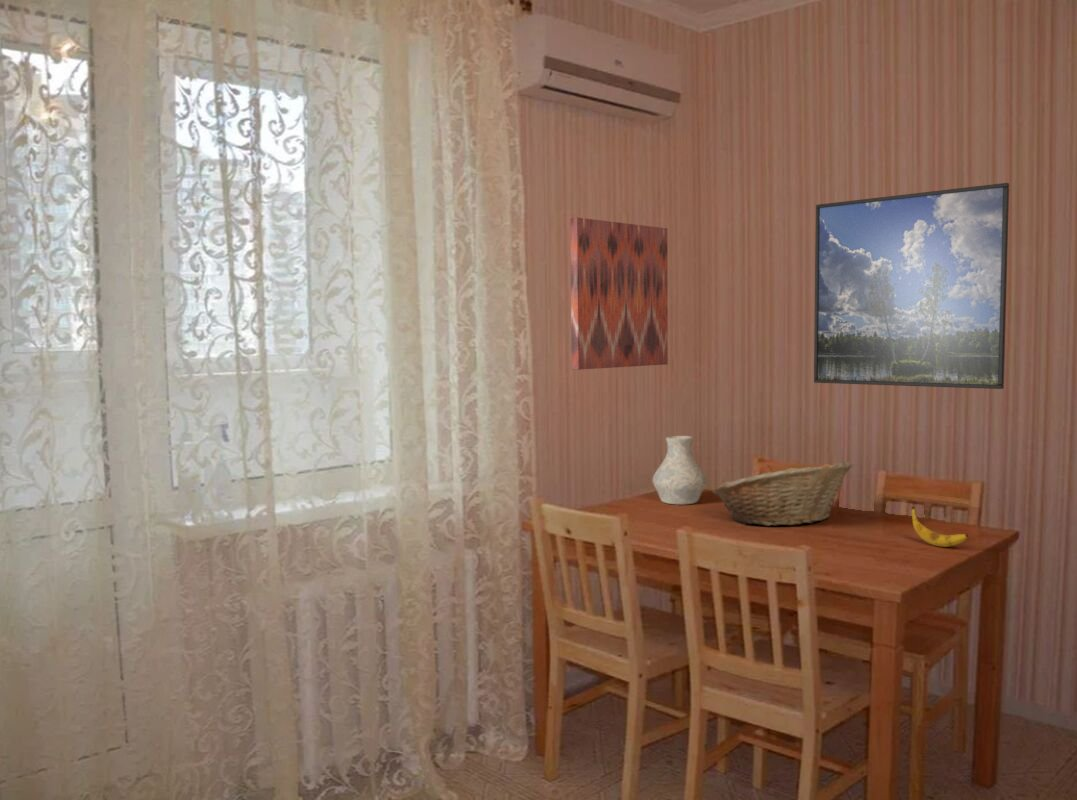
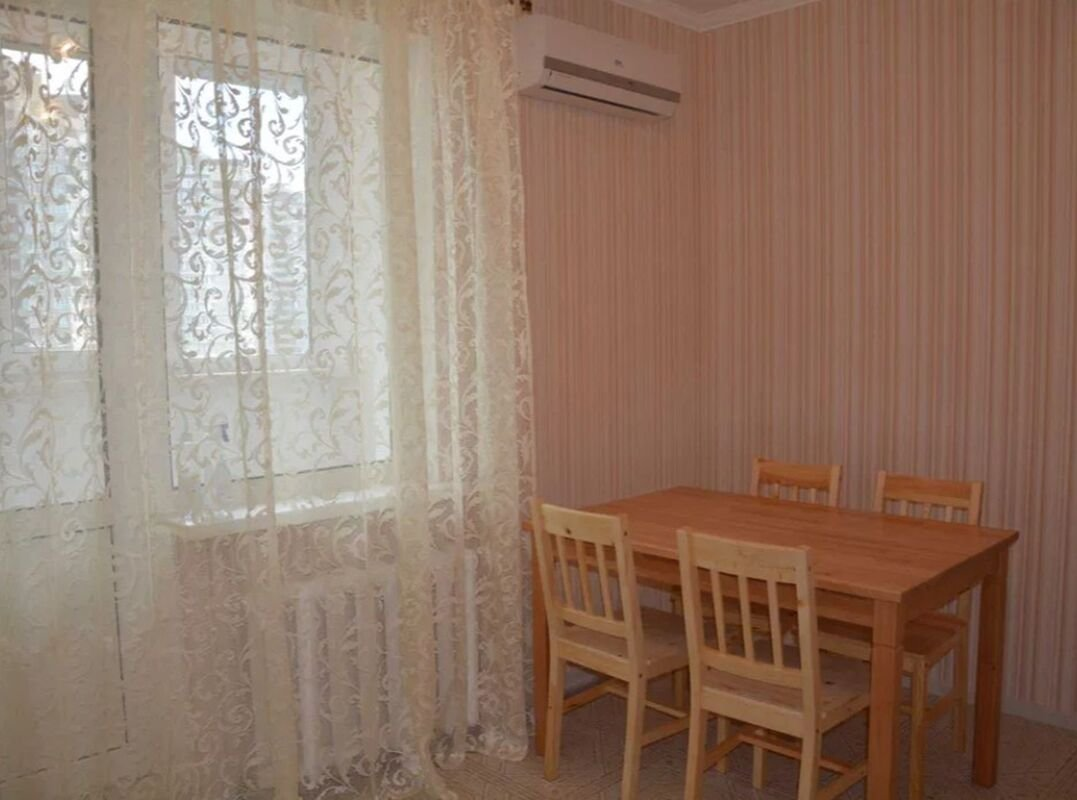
- wall art (621, 295)
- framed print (903, 290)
- fruit basket (783, 488)
- banana (937, 533)
- vase (679, 469)
